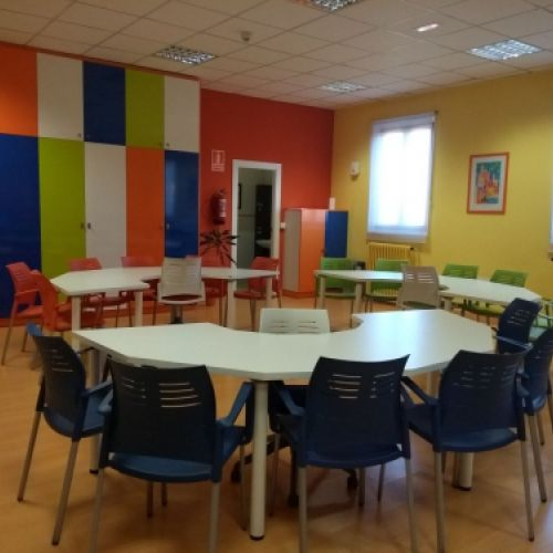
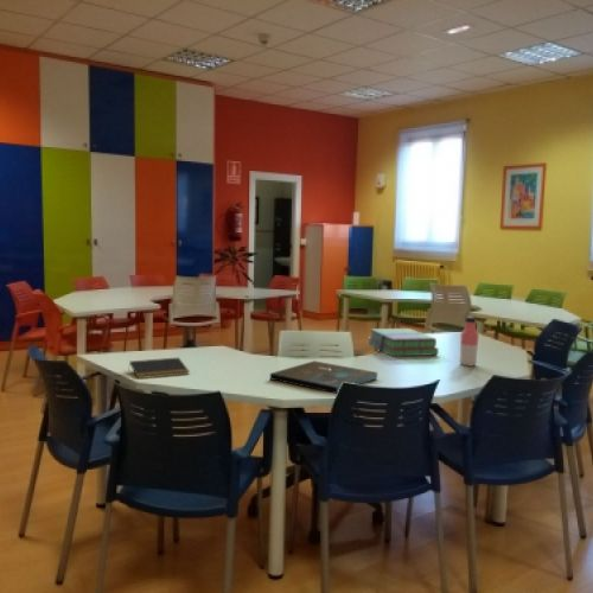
+ notepad (159, 368)
+ stack of books (401, 340)
+ water bottle (468, 340)
+ board game (324, 372)
